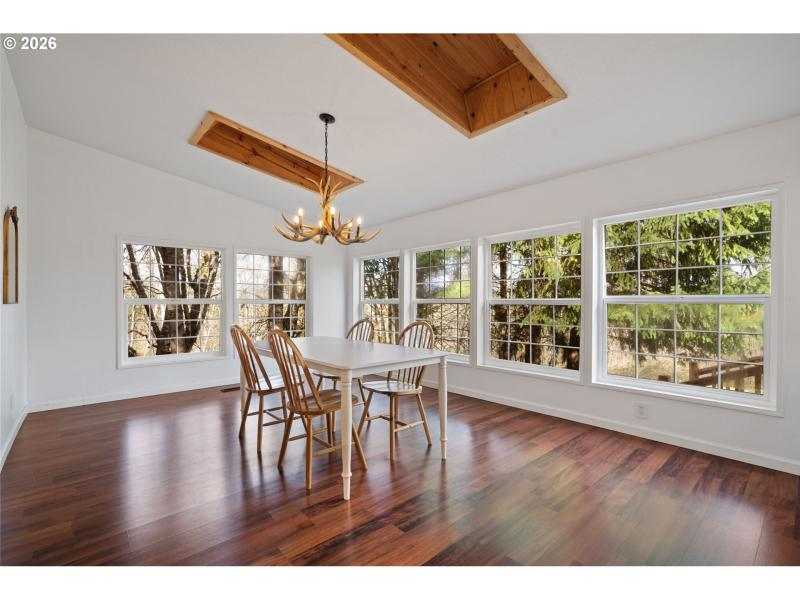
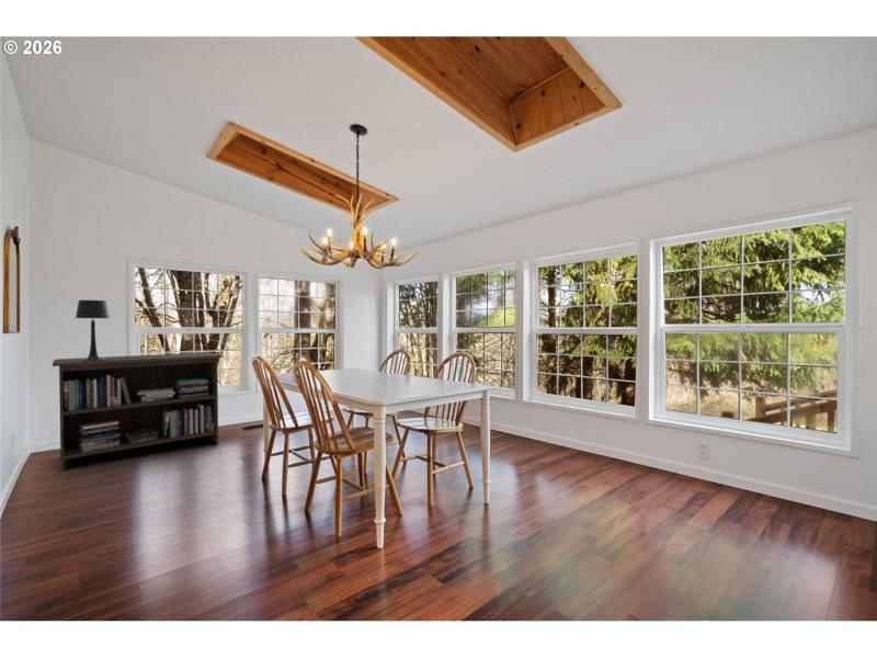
+ storage cabinet (143, 404)
+ table lamp (92, 330)
